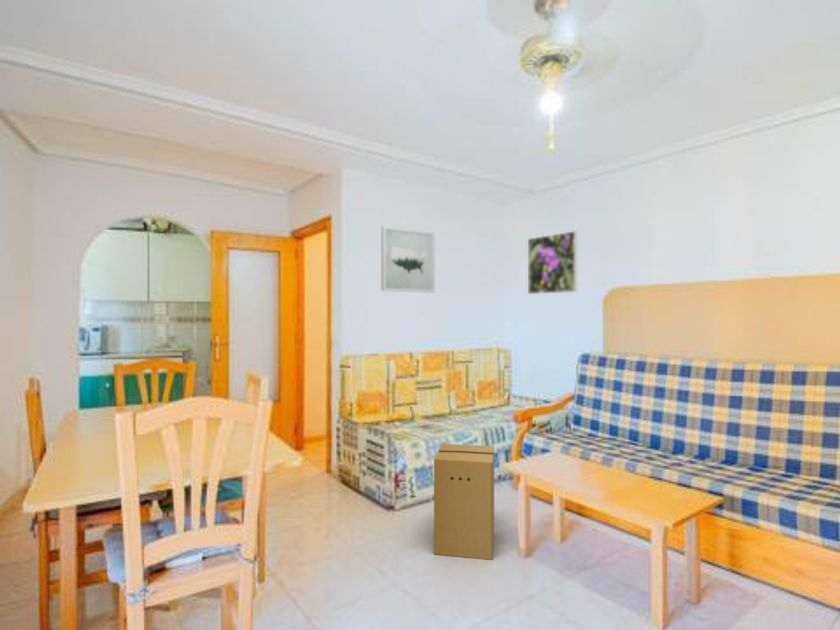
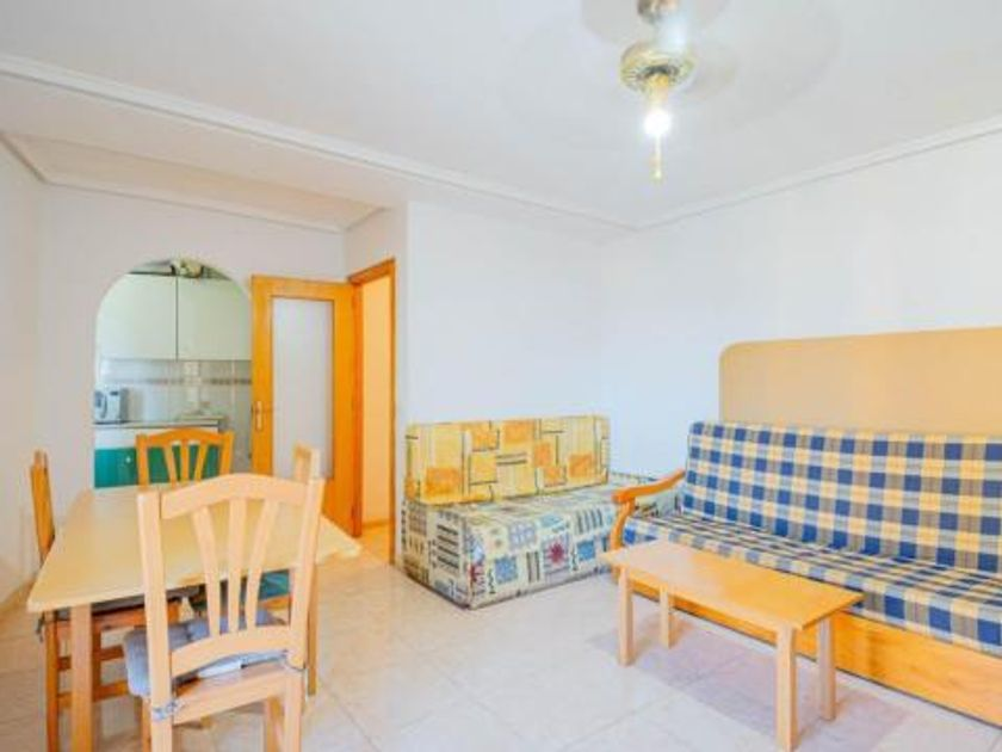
- wall art (408, 260)
- cardboard box (465, 497)
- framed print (551, 264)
